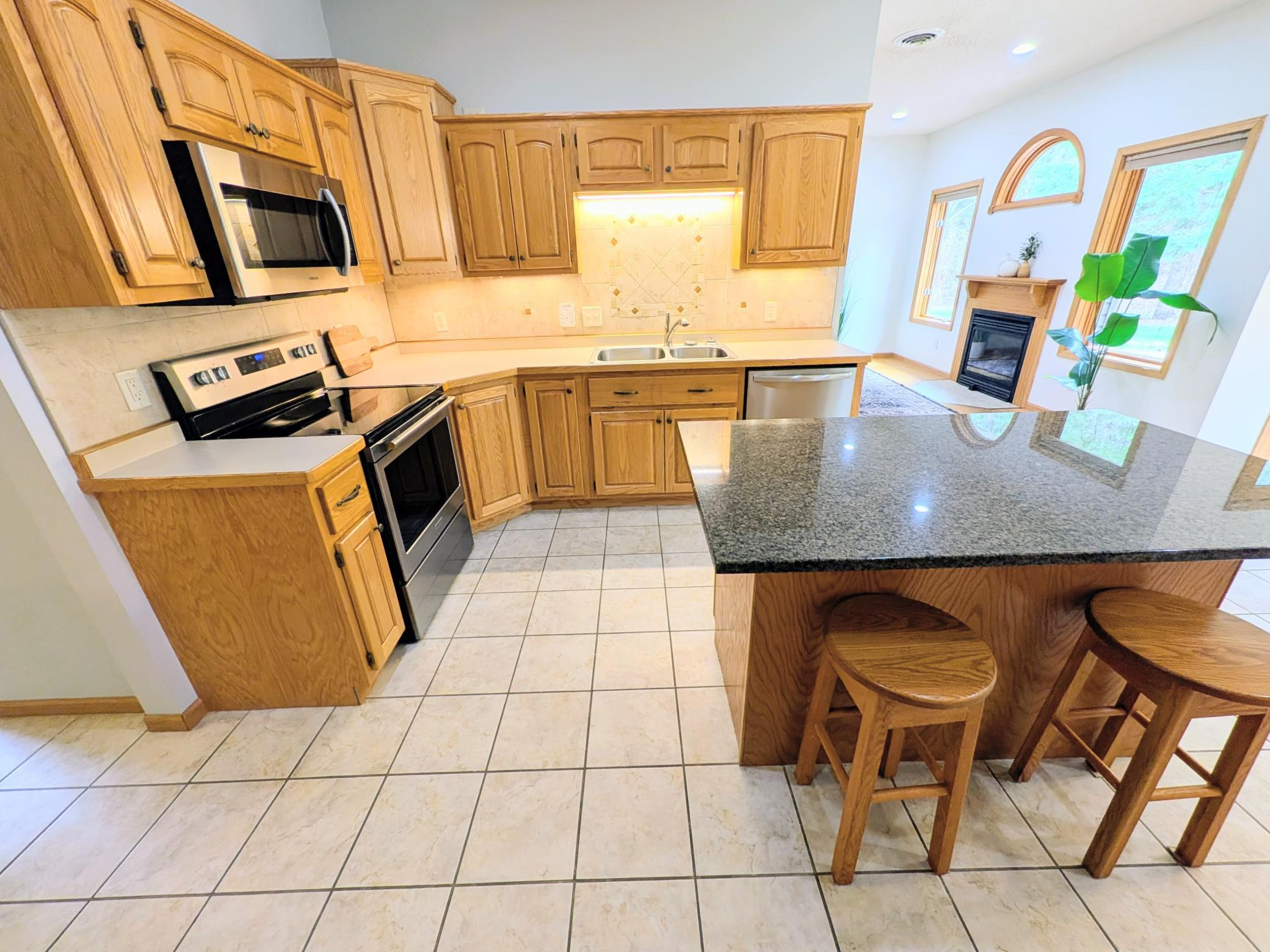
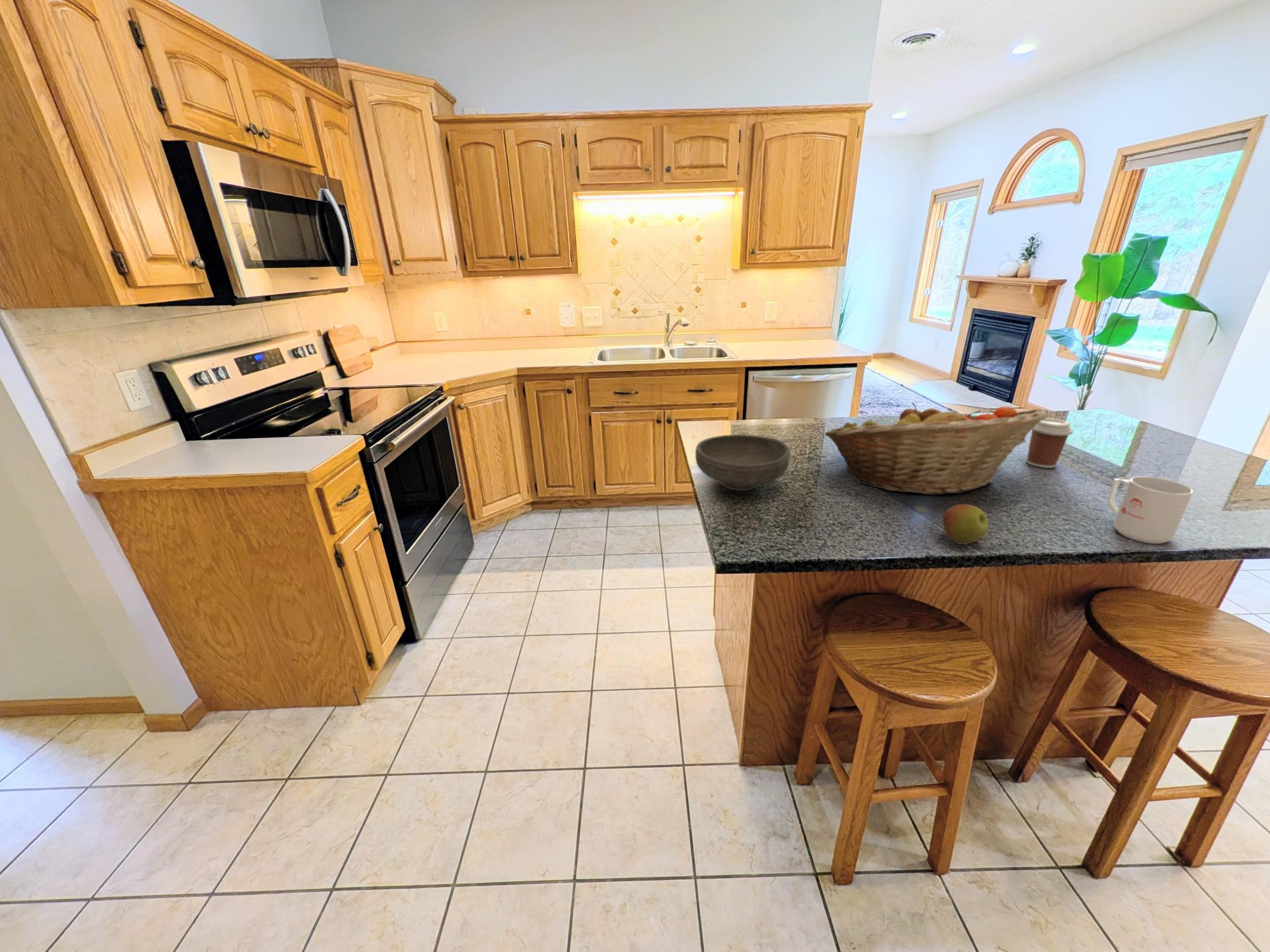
+ bowl (741, 465)
+ coffee cup (1047, 442)
+ apple (965, 524)
+ mug (1141, 507)
+ fruit basket (928, 438)
